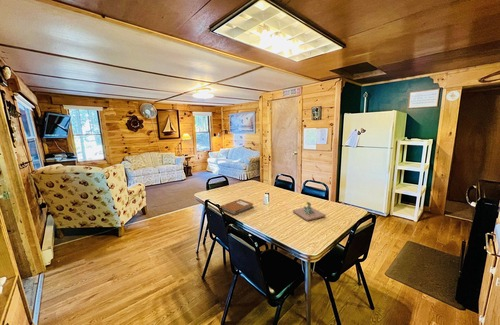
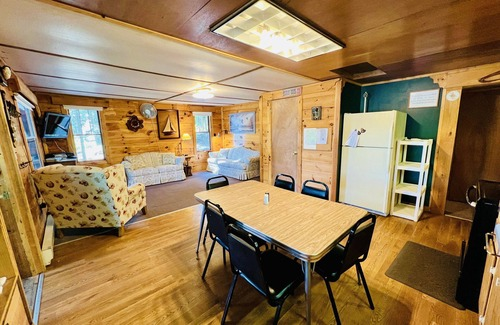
- architectural model (308, 207)
- notebook (237, 206)
